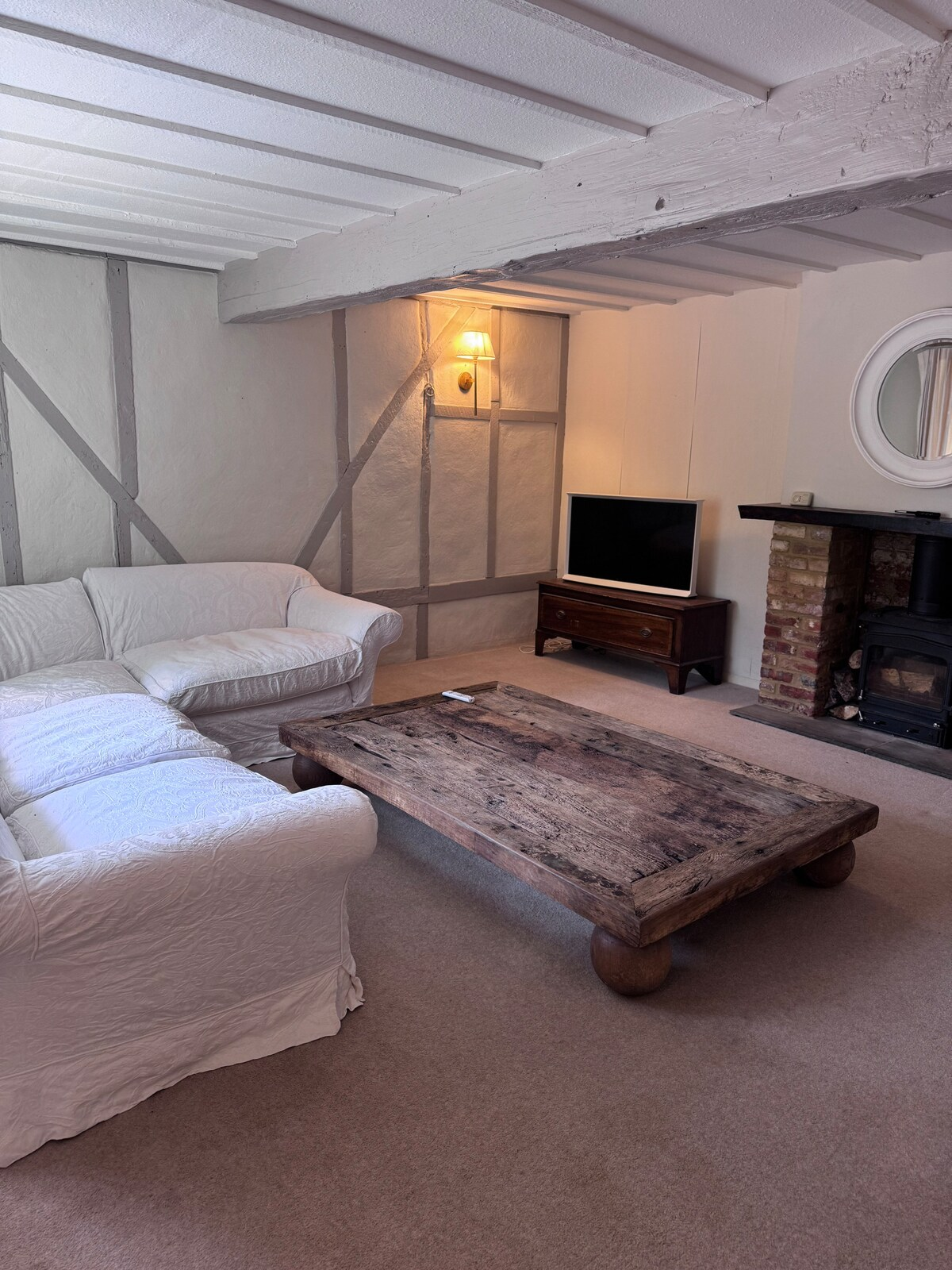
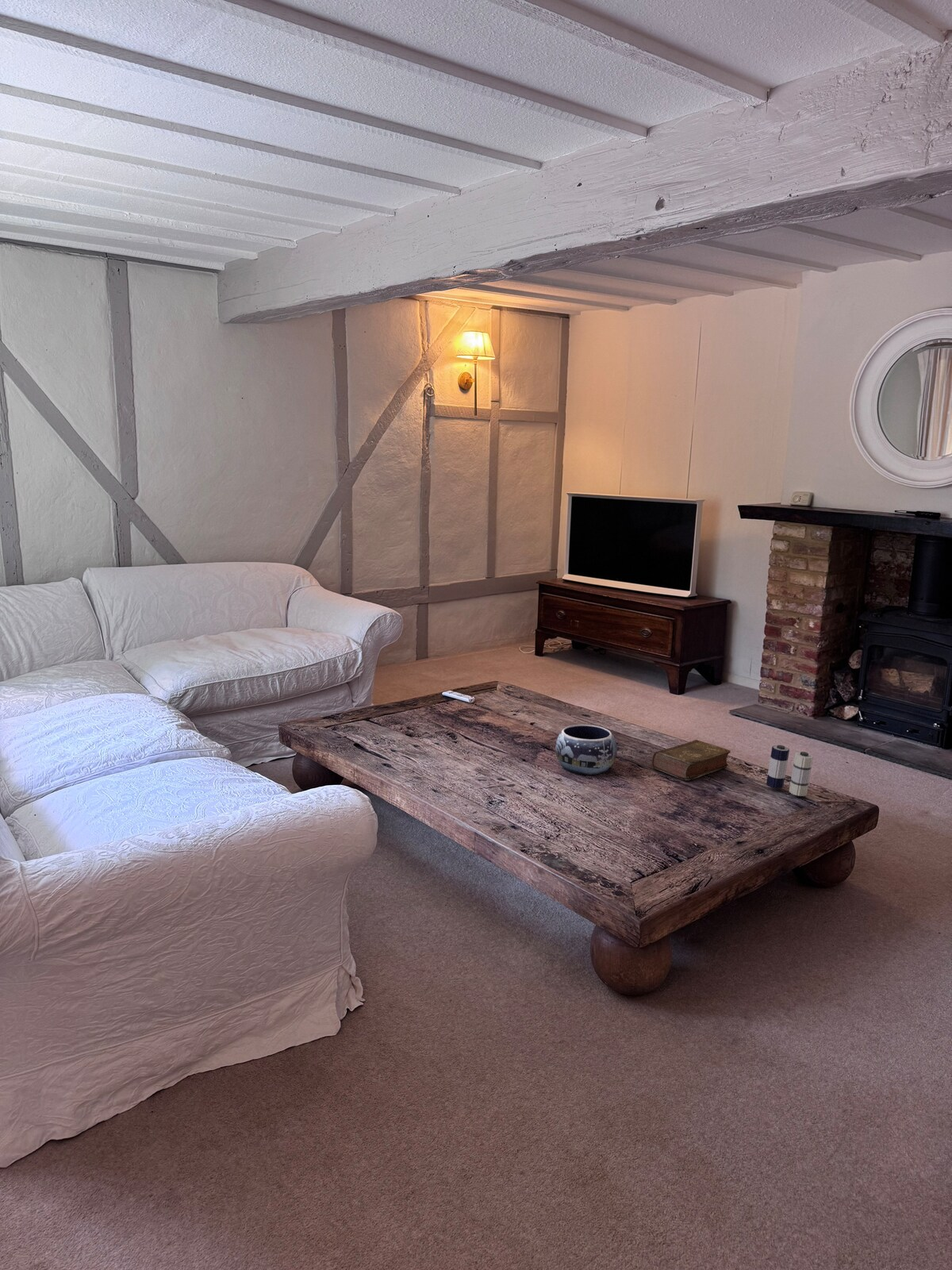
+ decorative bowl (585, 749)
+ candle (778, 769)
+ book (691, 758)
